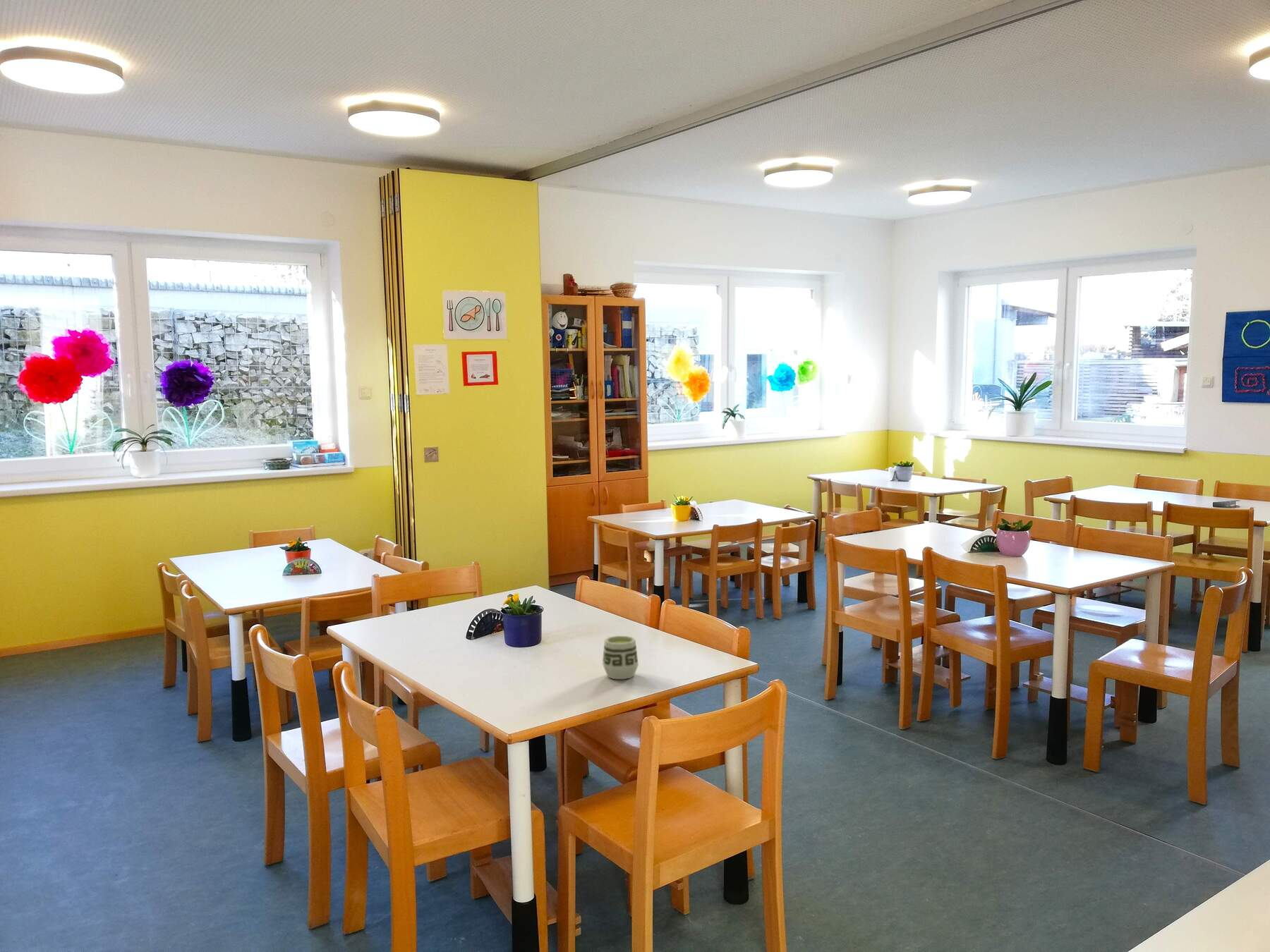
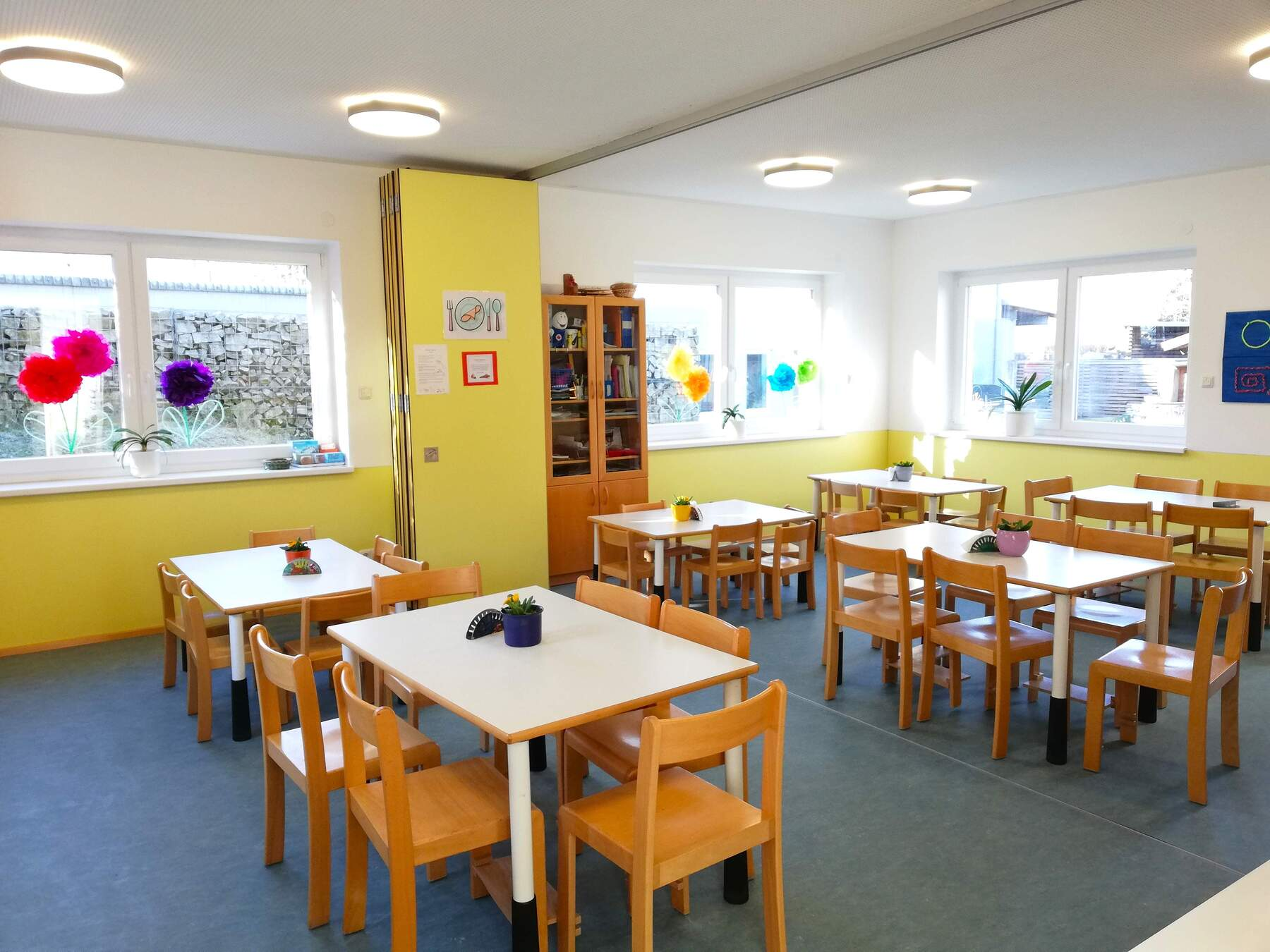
- cup (620, 657)
